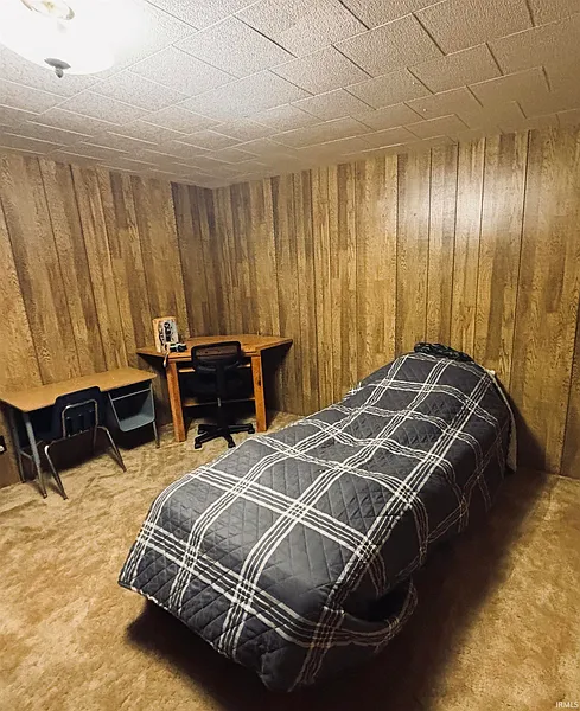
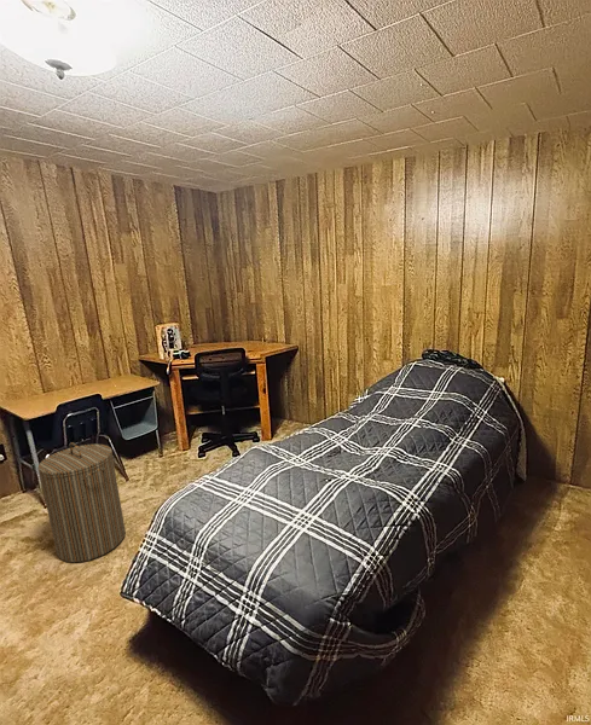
+ laundry hamper (82, 493)
